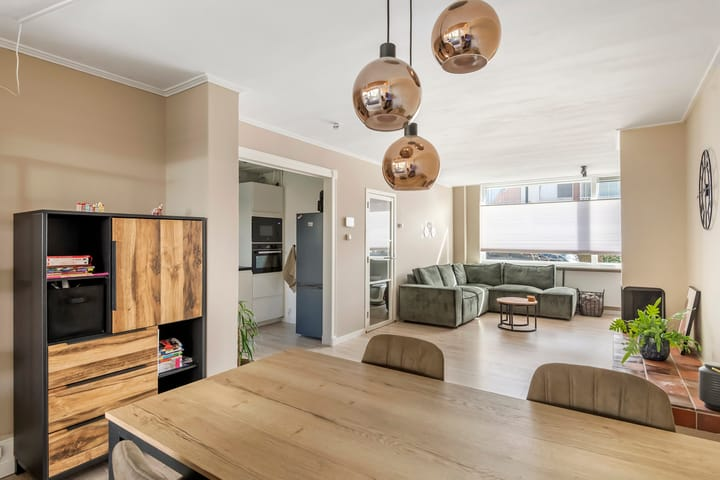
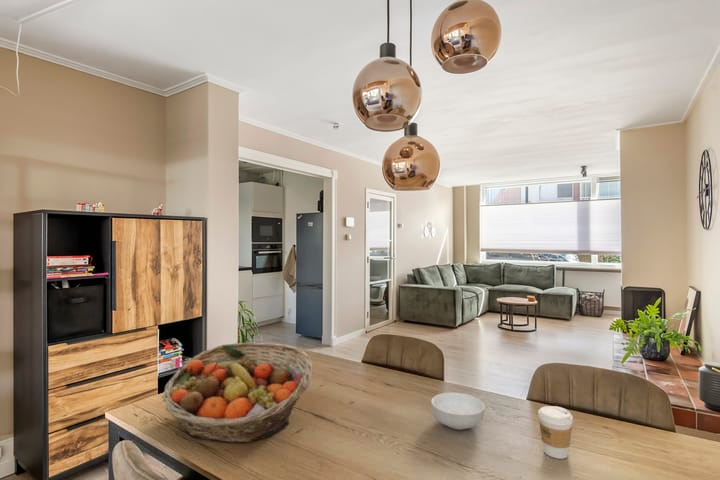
+ fruit basket (240, 387)
+ coffee cup (555, 431)
+ cereal bowl (457, 413)
